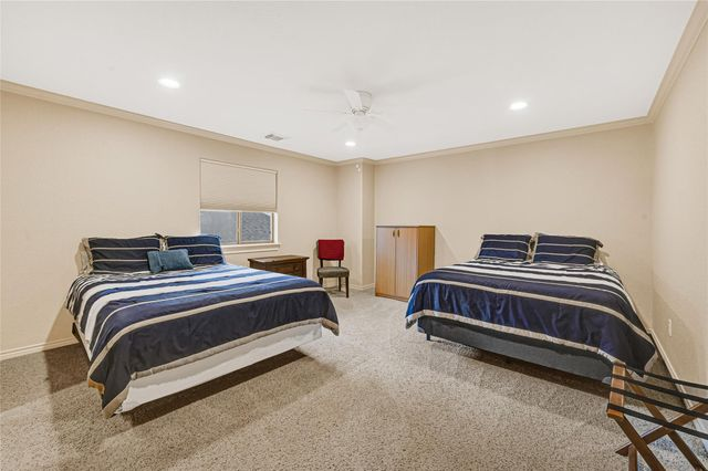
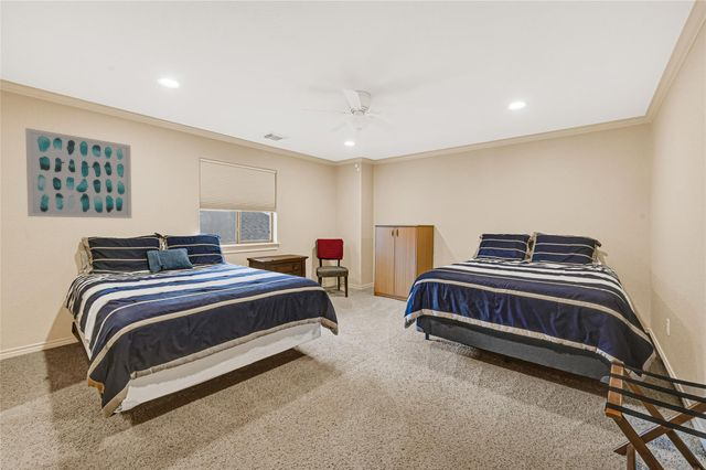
+ wall art (84, 178)
